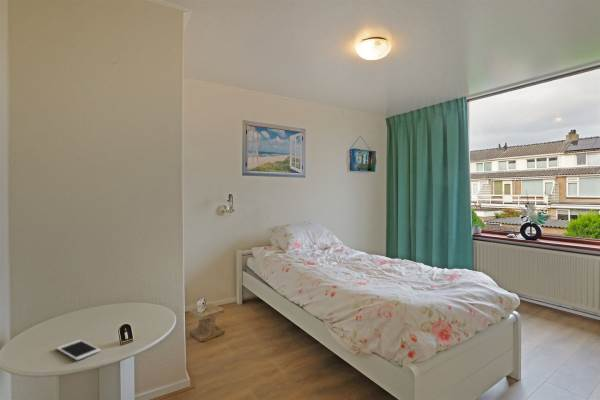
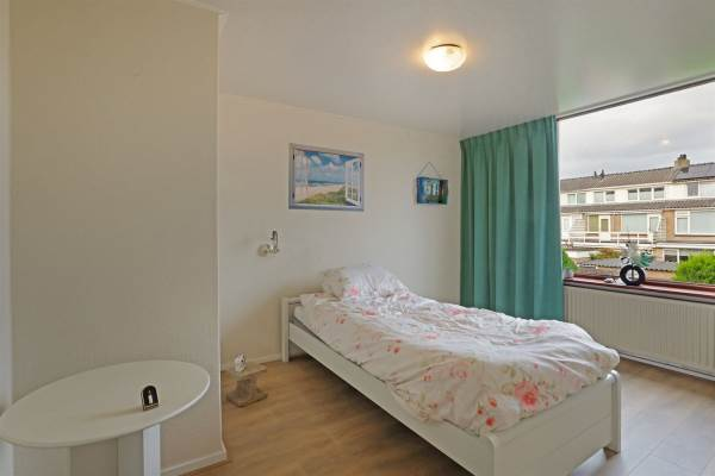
- cell phone (78, 349)
